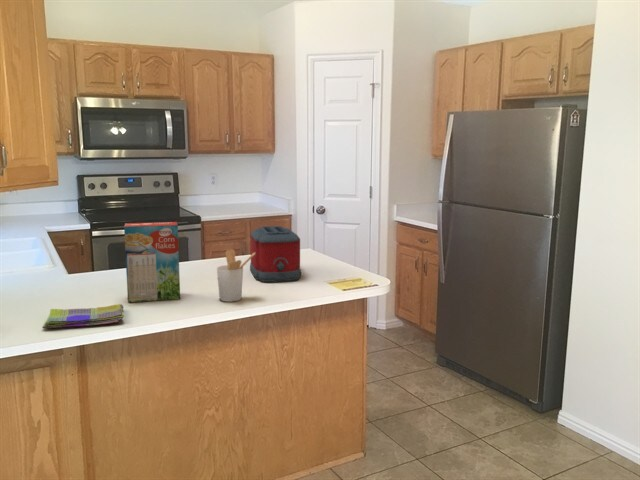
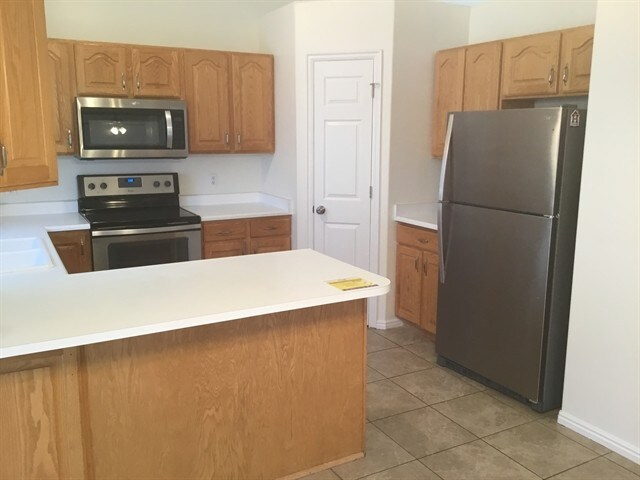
- utensil holder (237, 275)
- cereal box (152, 261)
- dish towel (86, 314)
- toaster (274, 251)
